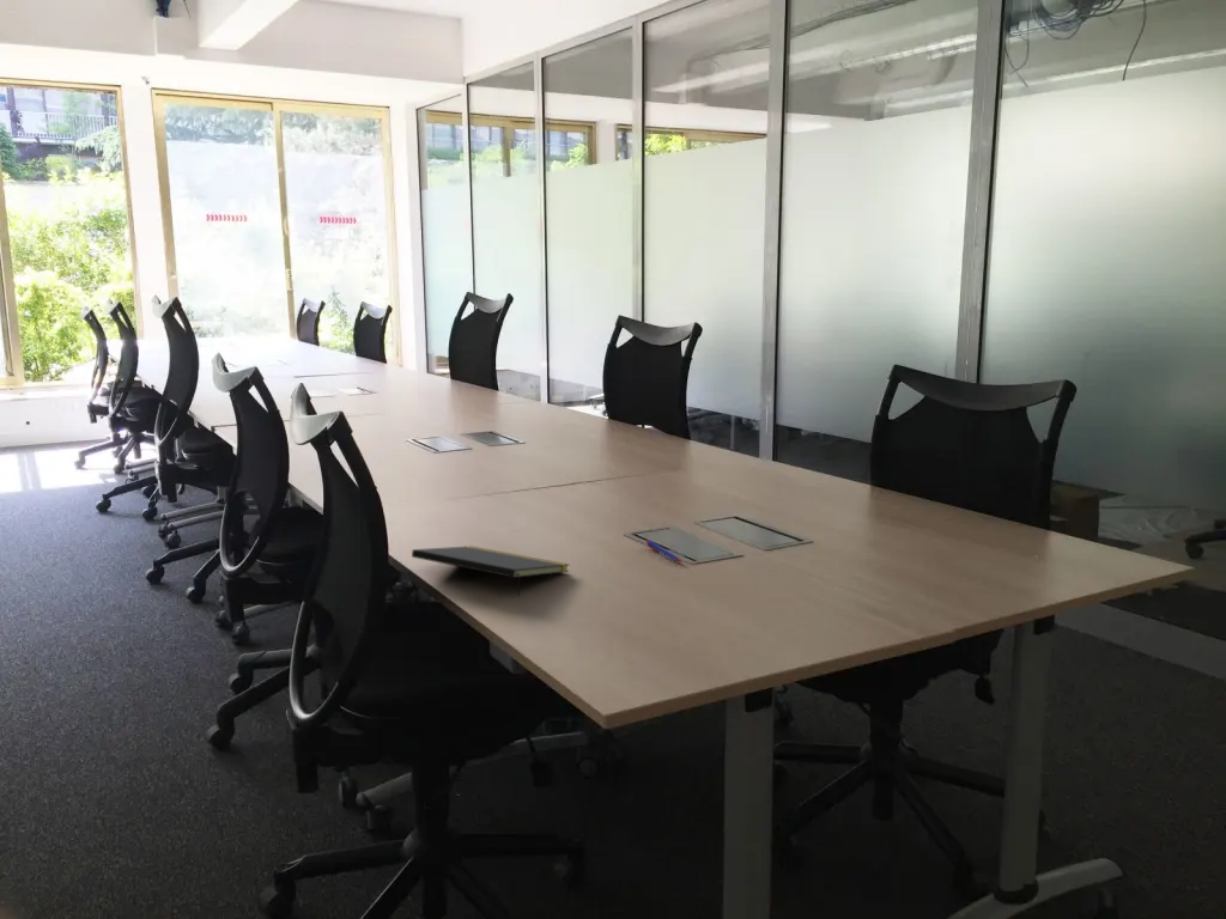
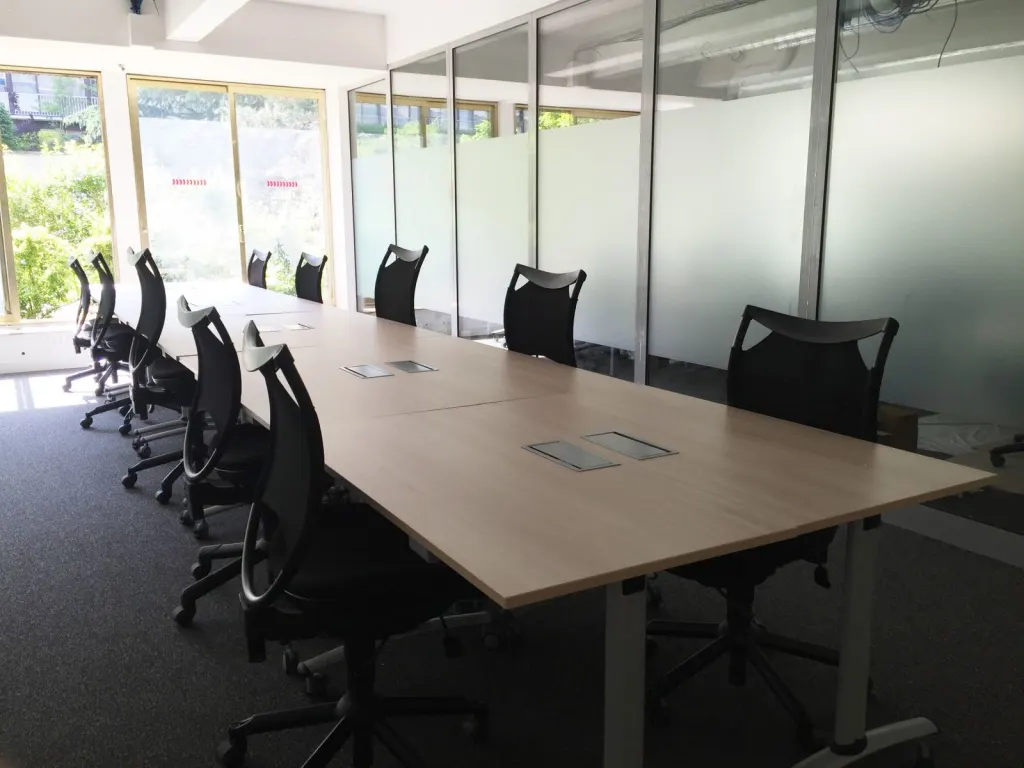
- pen (663, 550)
- notepad (491, 560)
